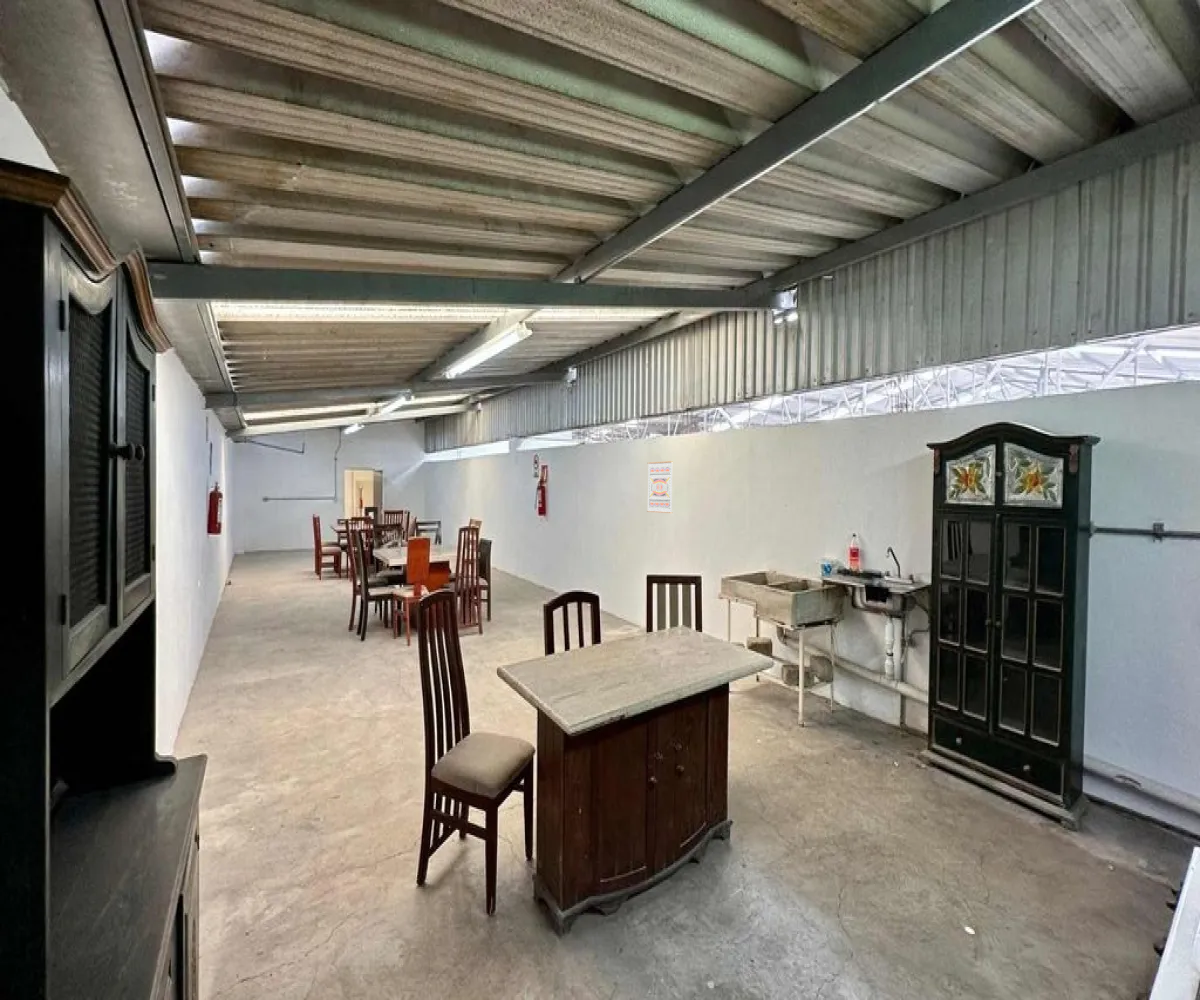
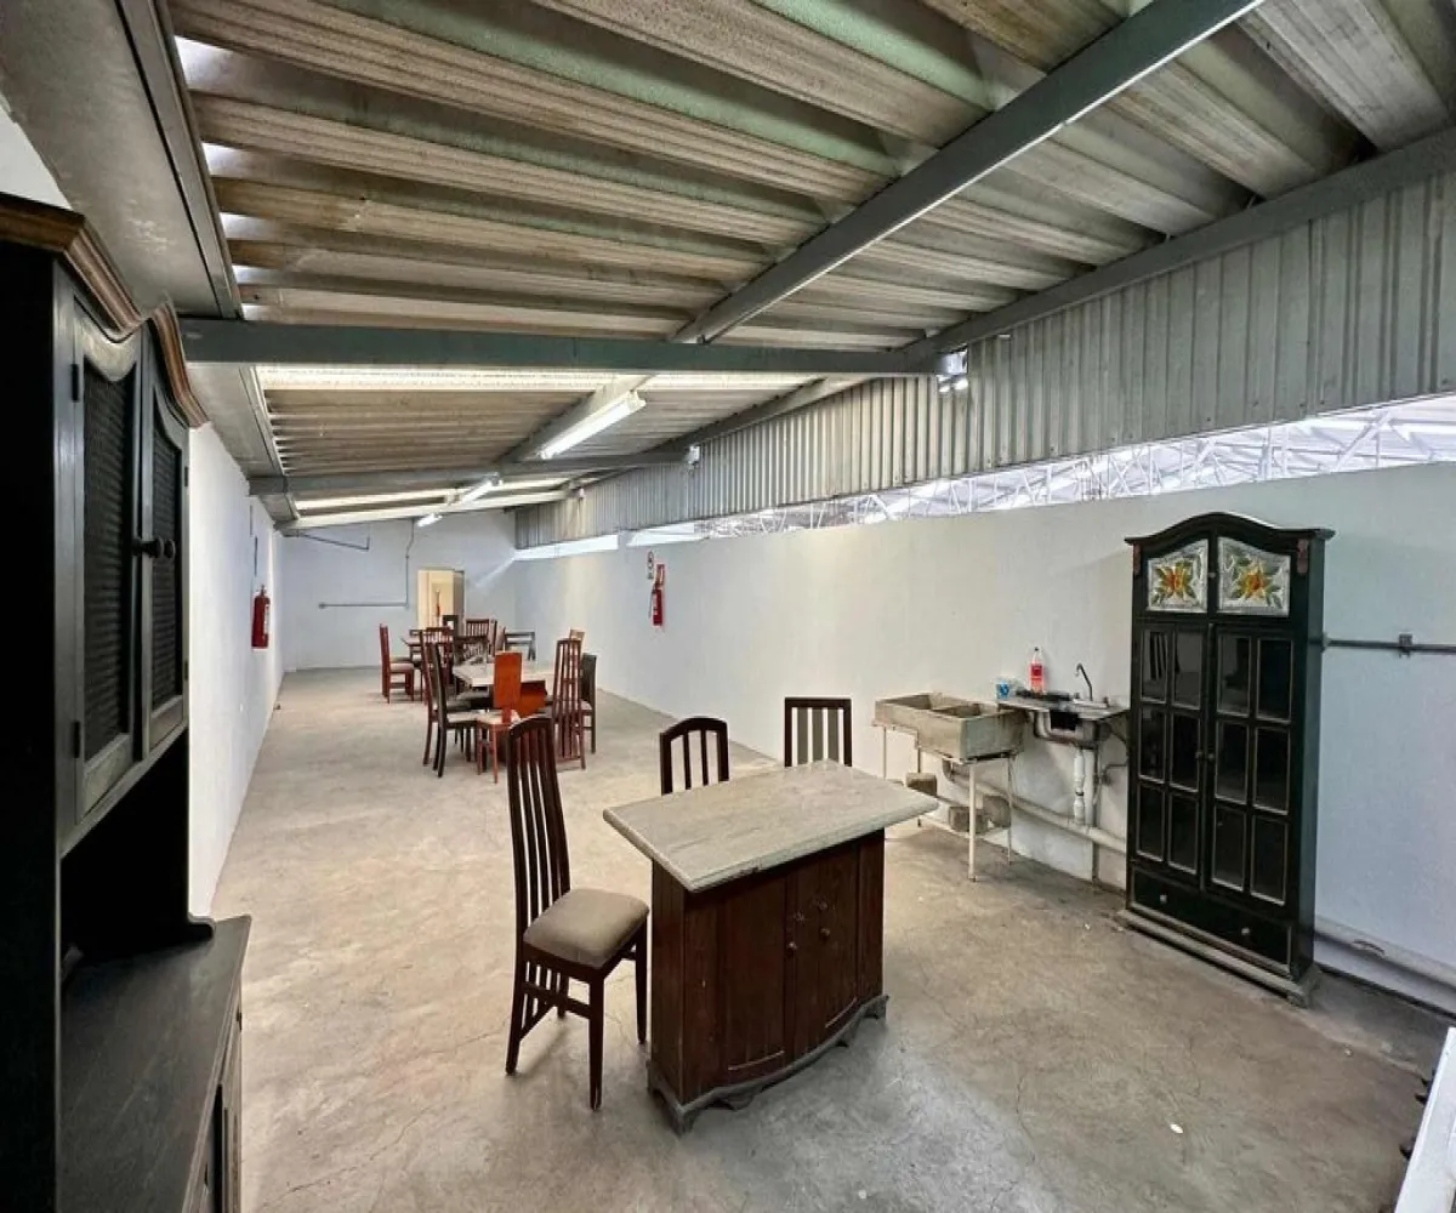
- wall art (659, 487)
